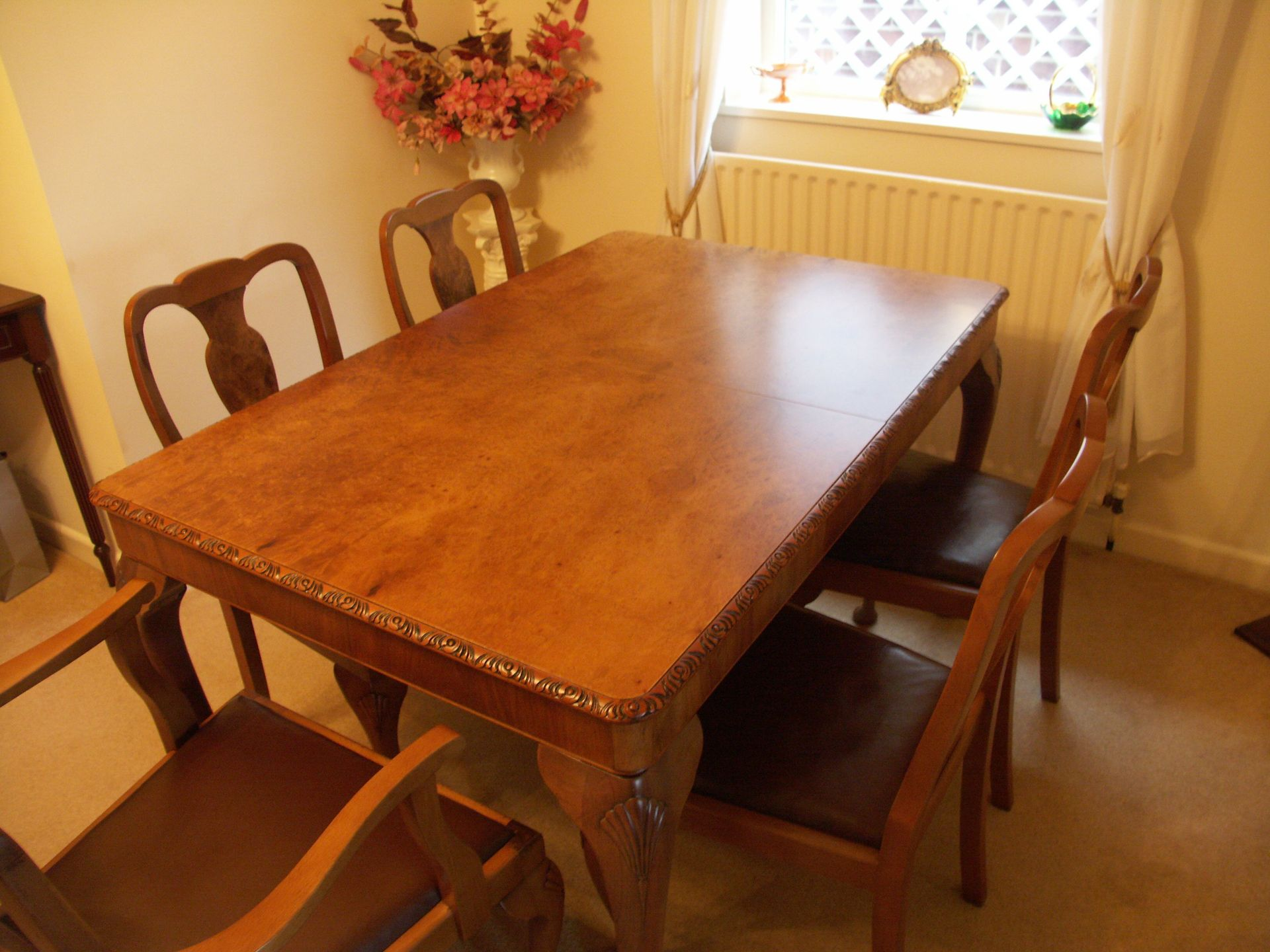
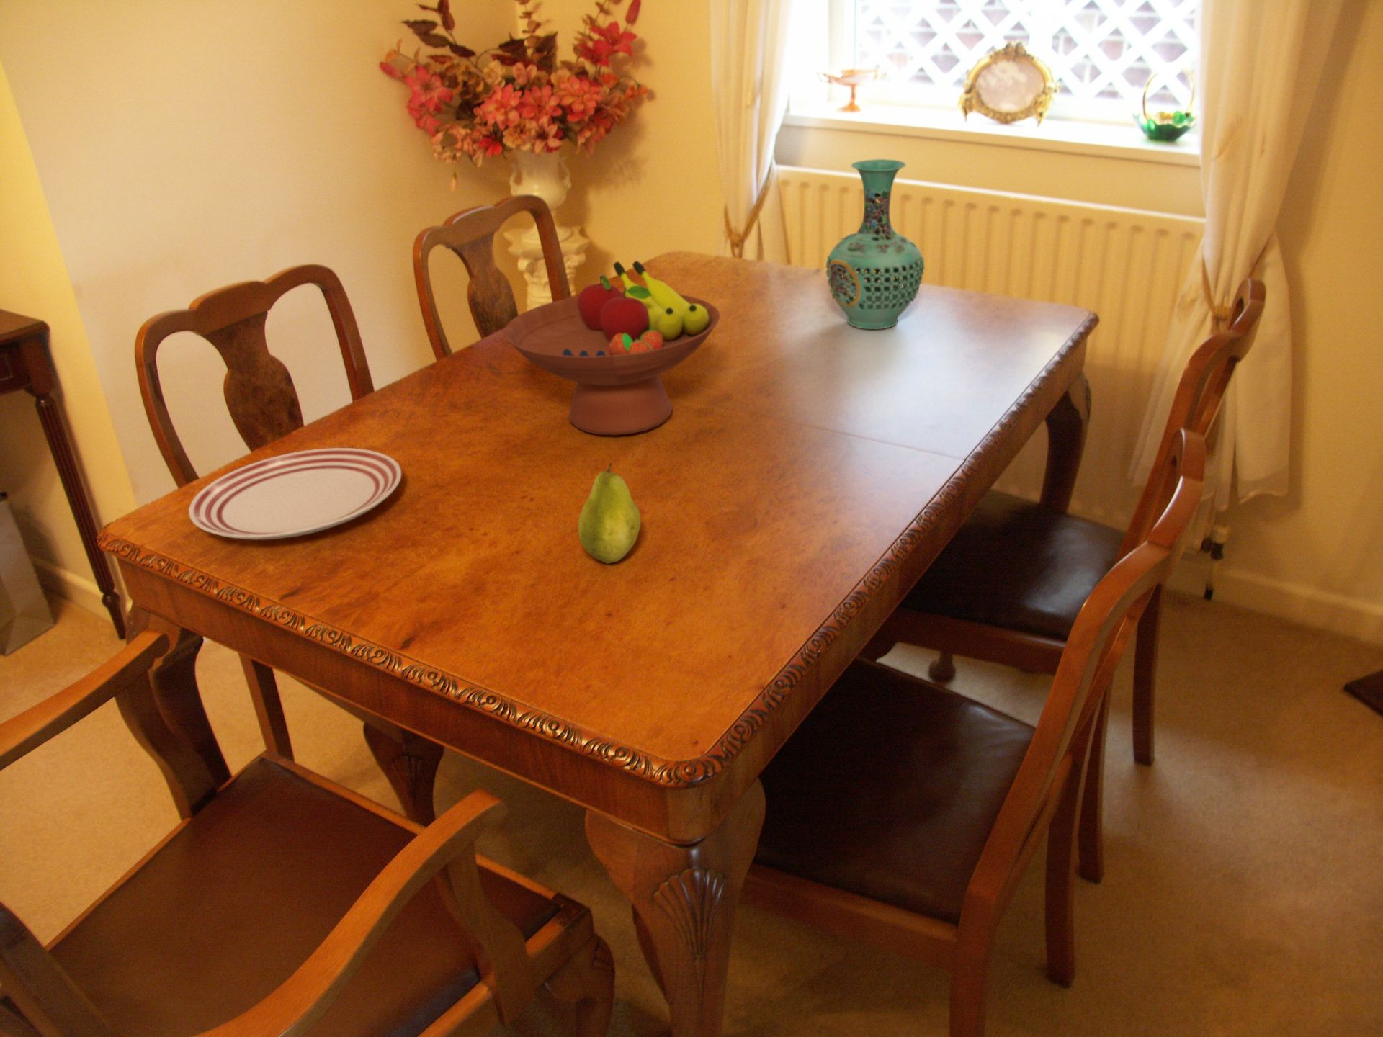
+ dinner plate (299, 497)
+ vase (874, 245)
+ fruit bowl (614, 352)
+ fruit (610, 515)
